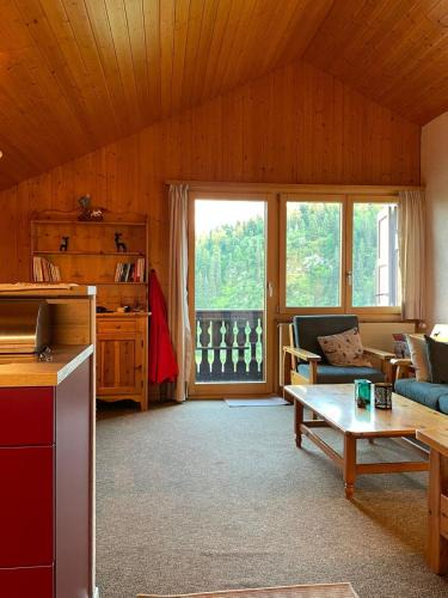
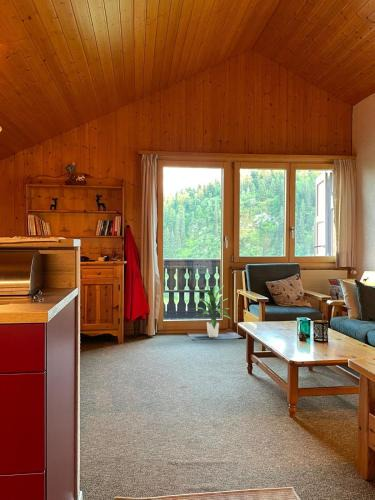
+ indoor plant (212, 310)
